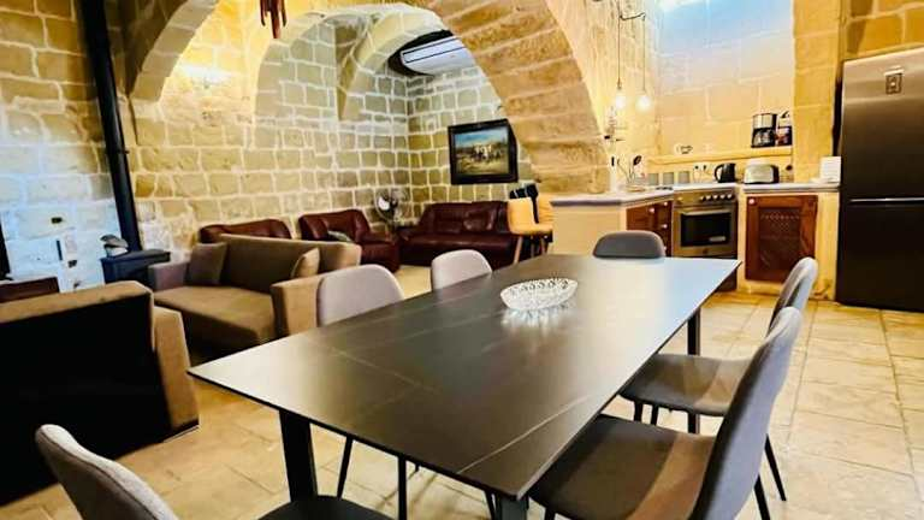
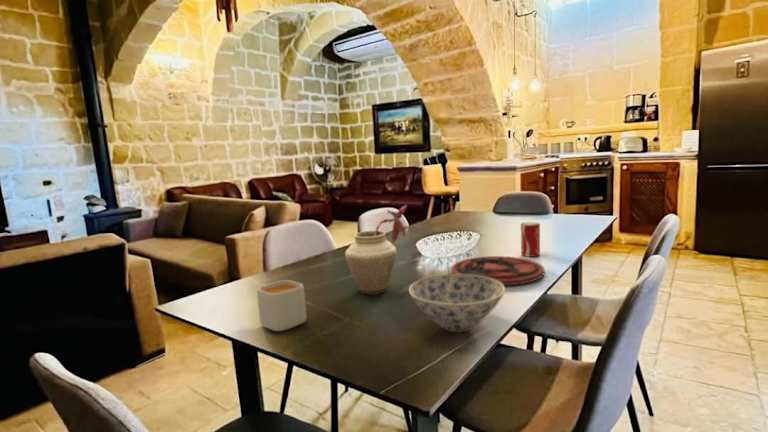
+ mug (276, 303)
+ vase (379, 248)
+ beverage can (530, 239)
+ bowl (456, 308)
+ plate (496, 268)
